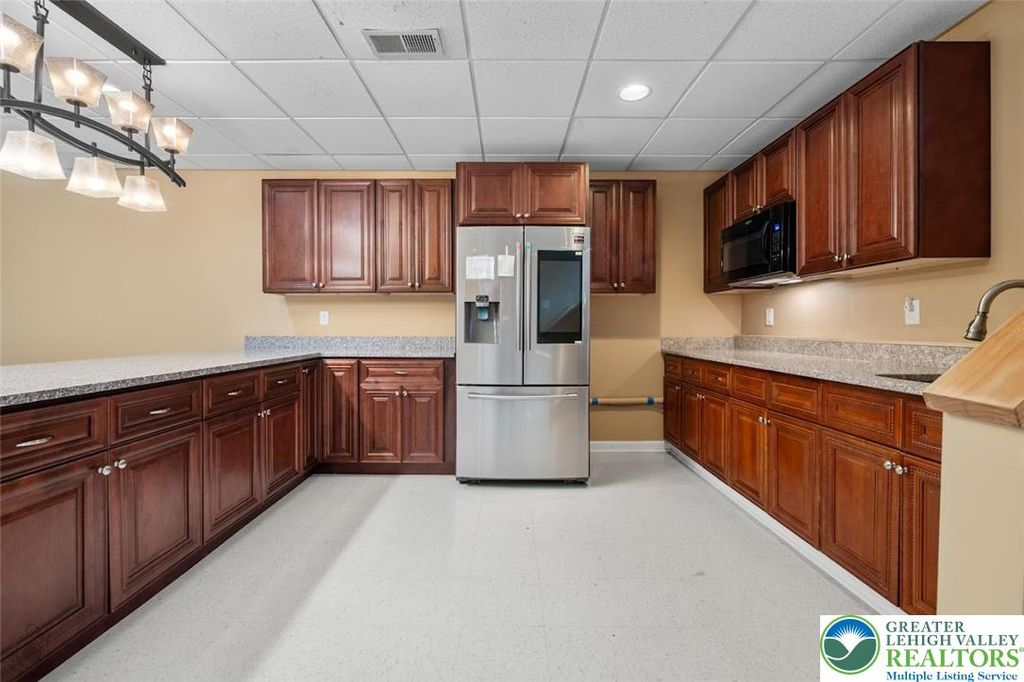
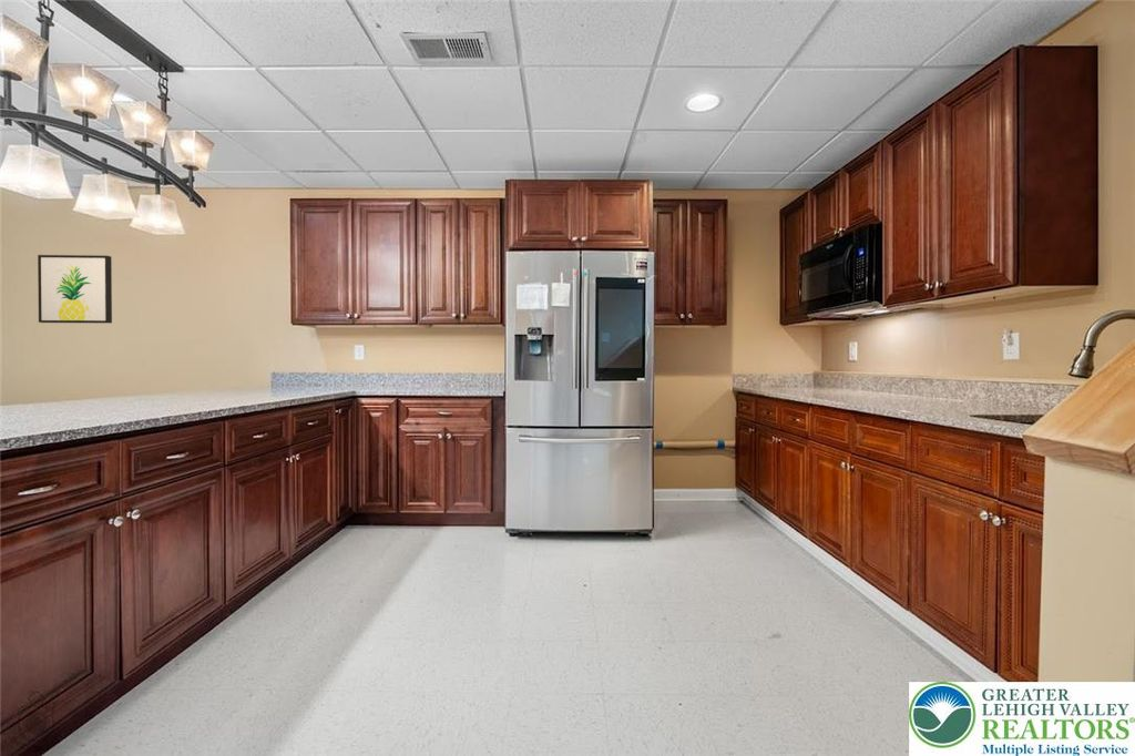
+ wall art (74, 288)
